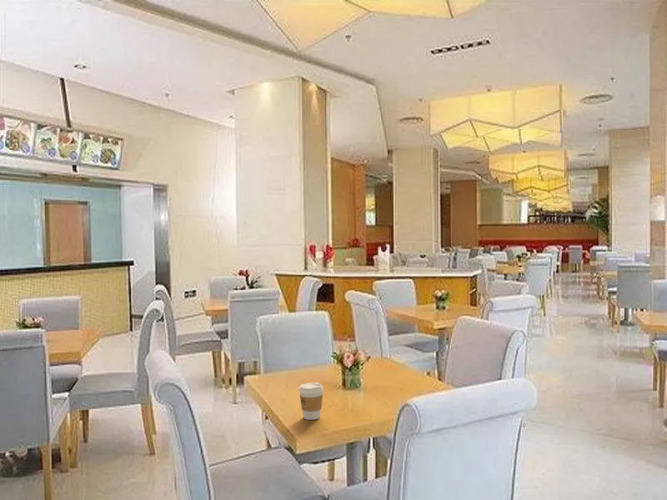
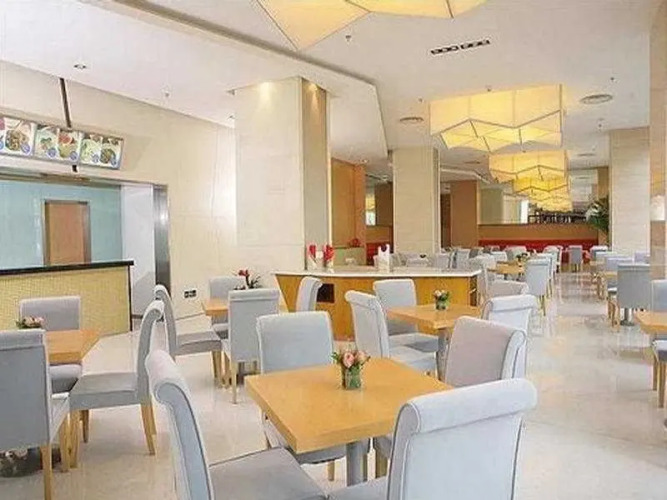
- coffee cup (311, 400)
